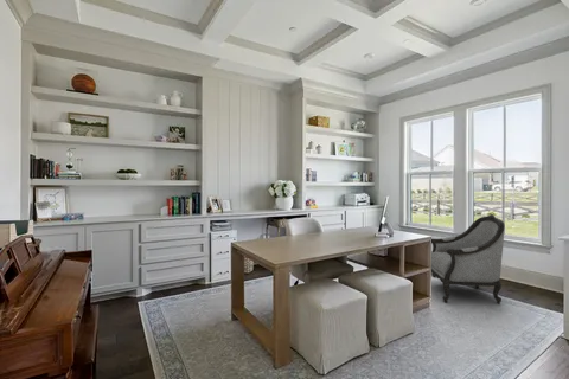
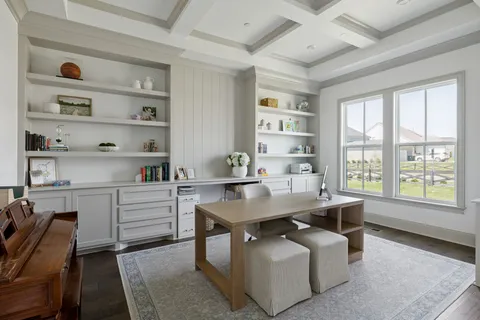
- armchair (459, 252)
